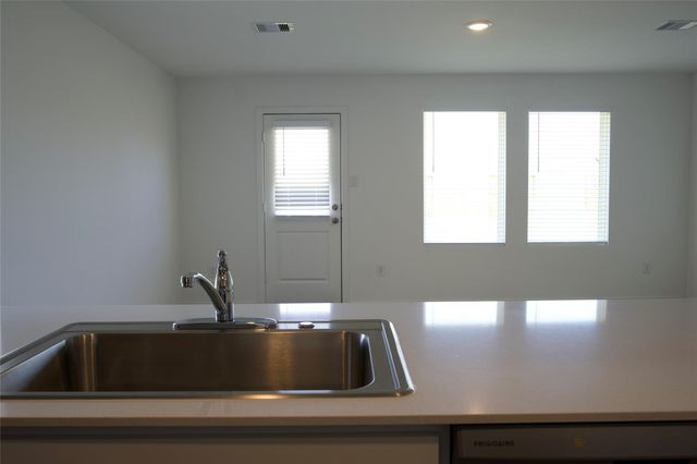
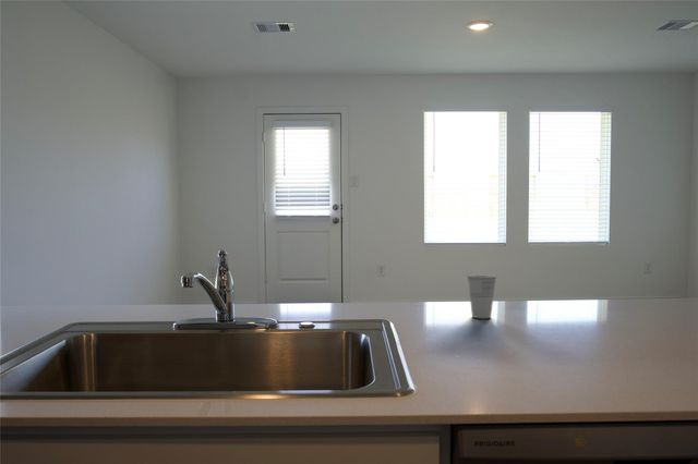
+ cup (481, 295)
